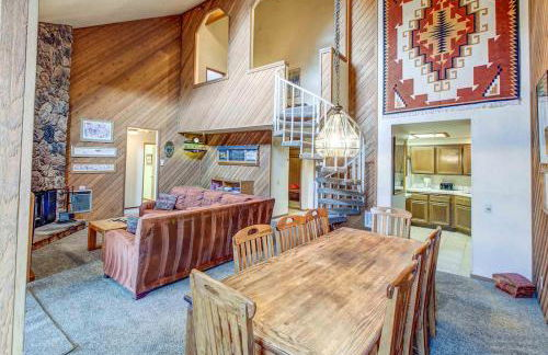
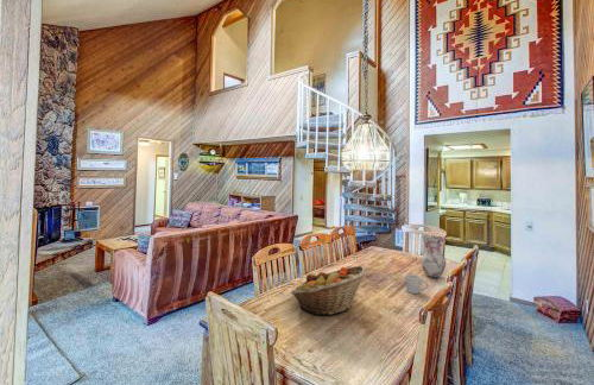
+ mug (416, 284)
+ vase (432, 257)
+ fruit basket (329, 285)
